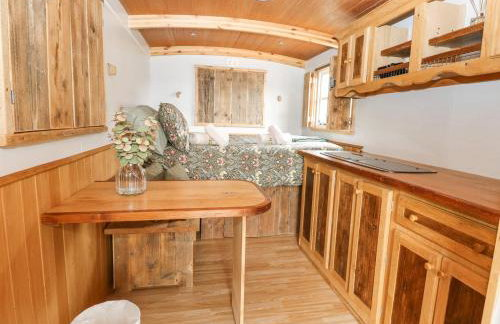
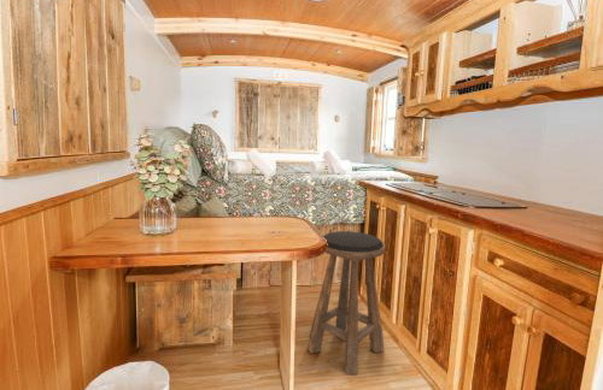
+ stool (349, 295)
